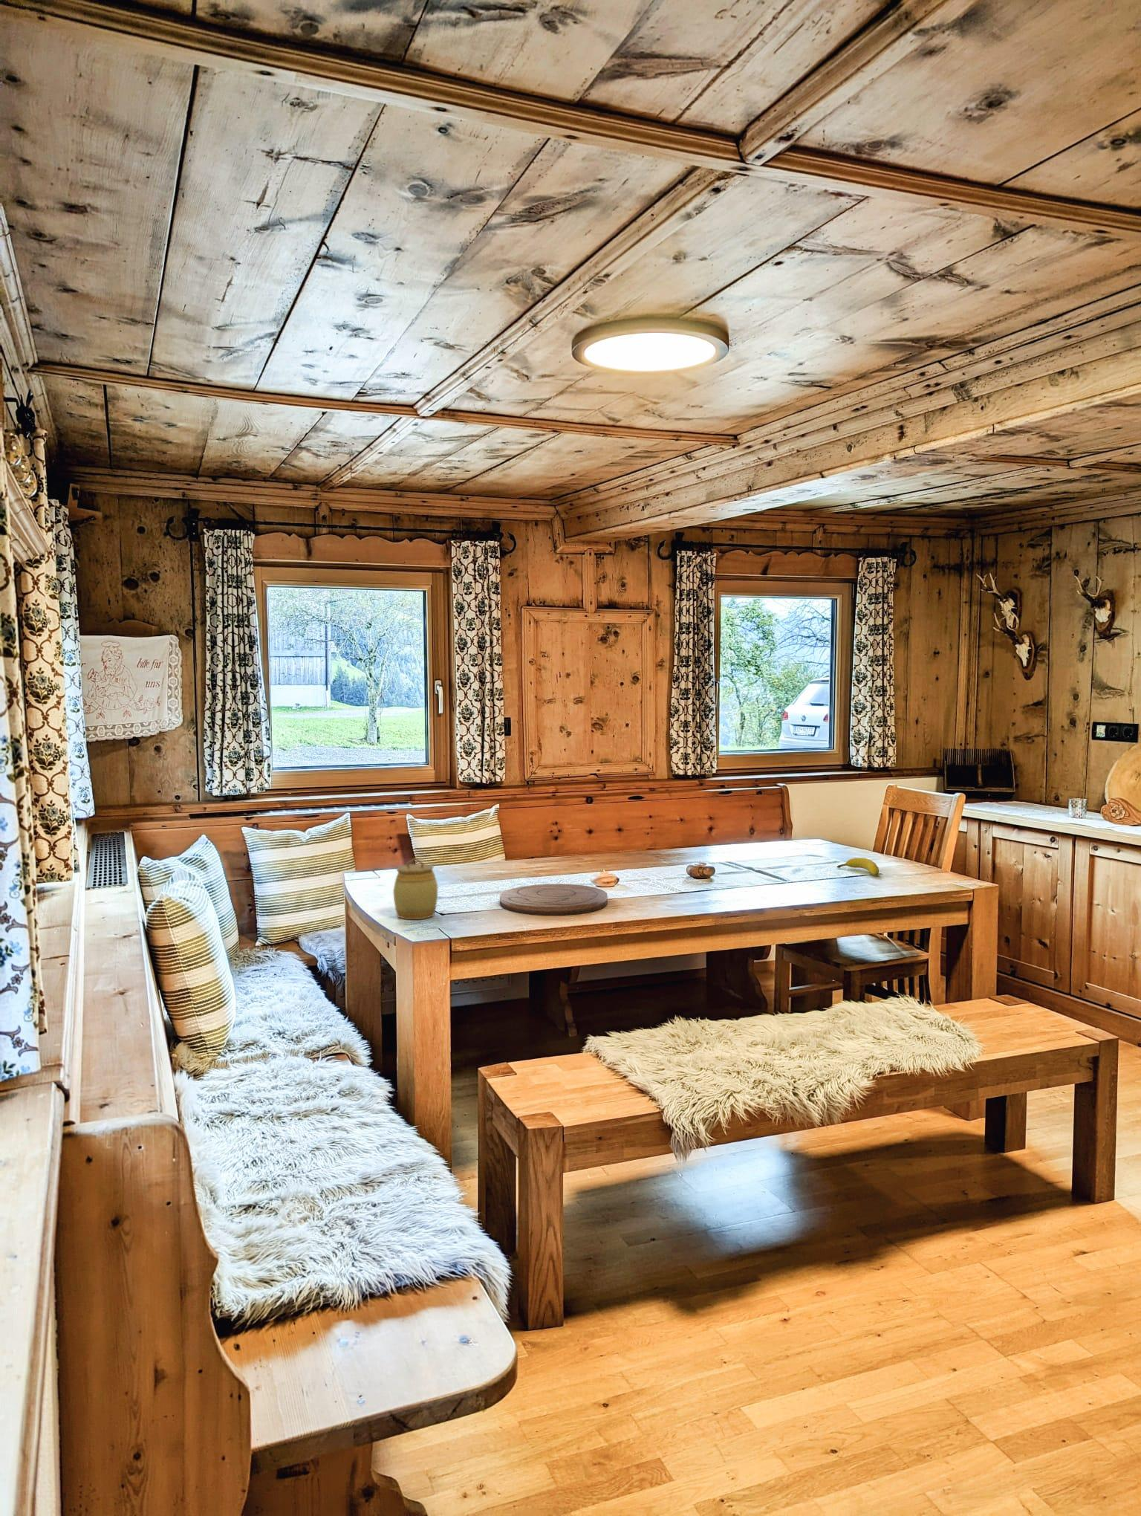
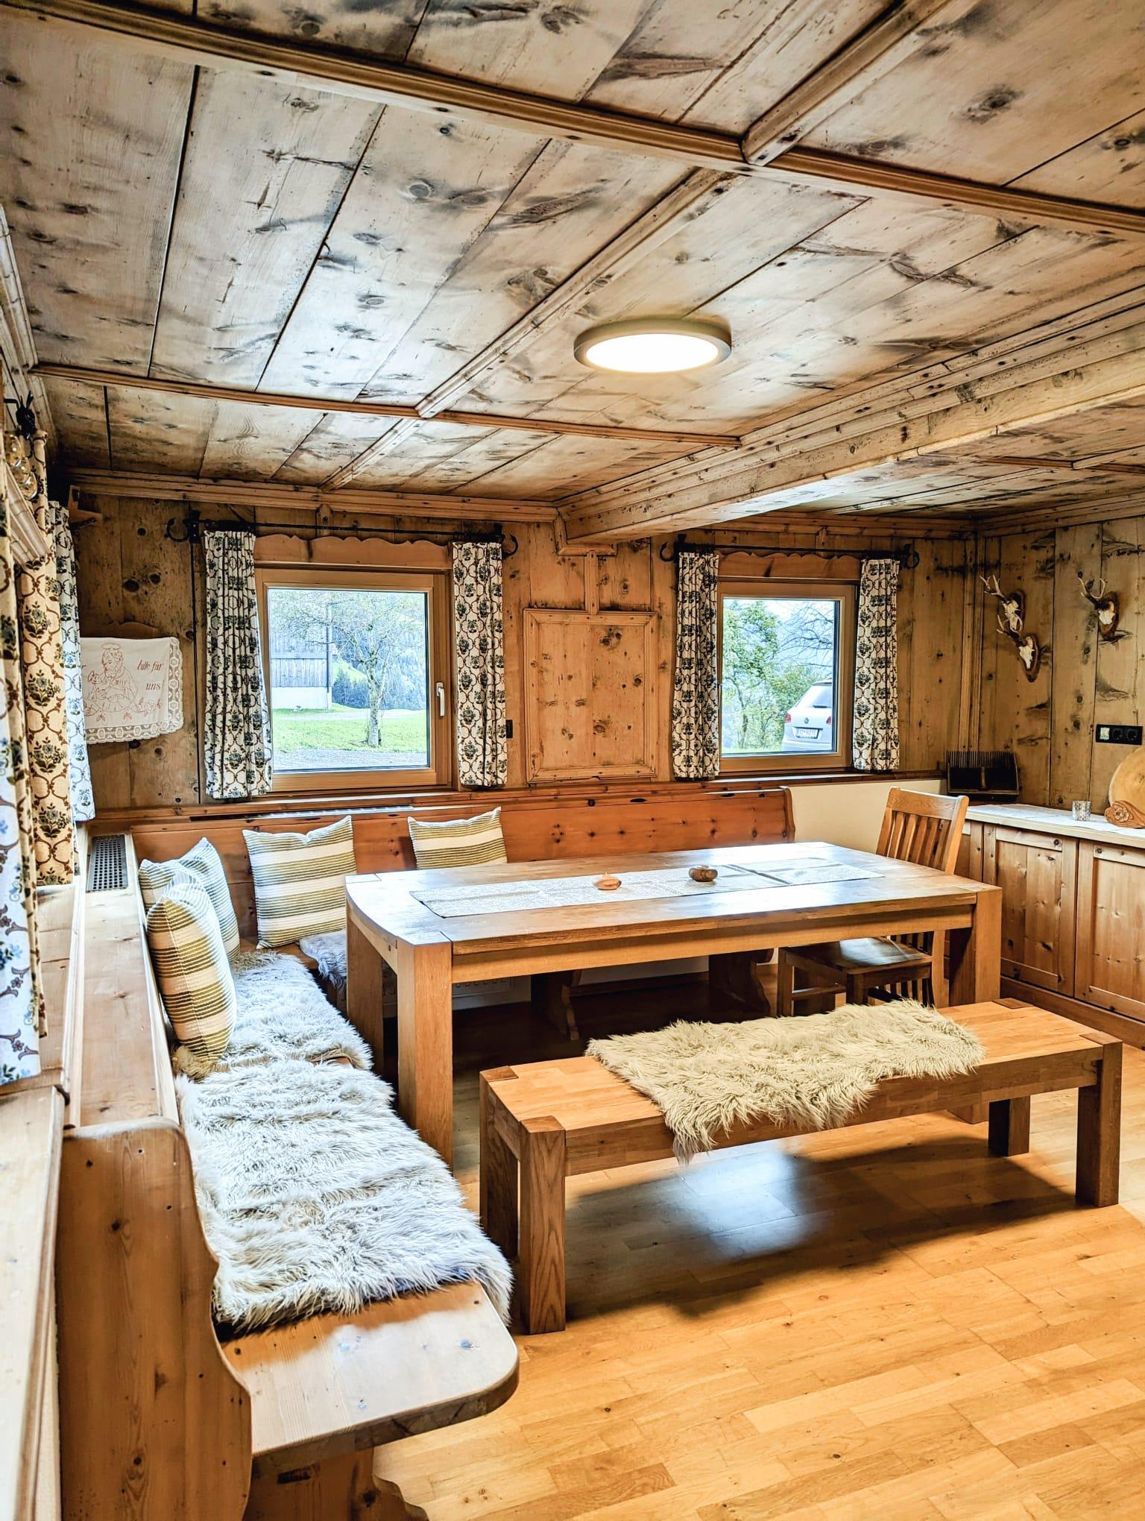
- jar (415, 886)
- fruit (863, 865)
- cutting board (554, 899)
